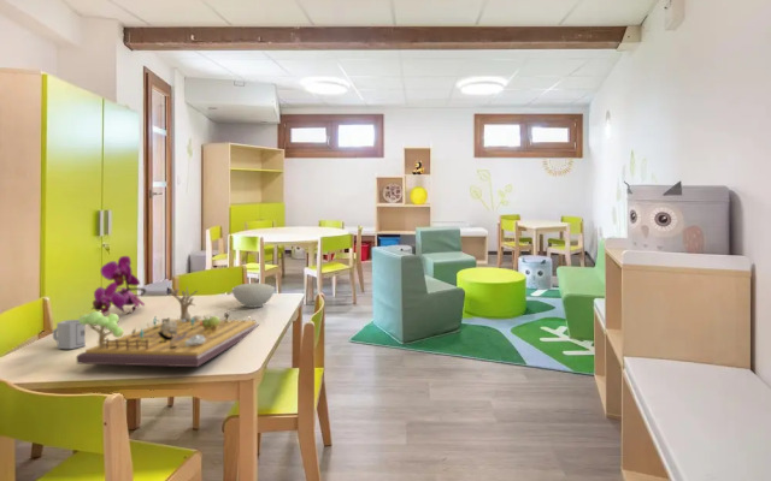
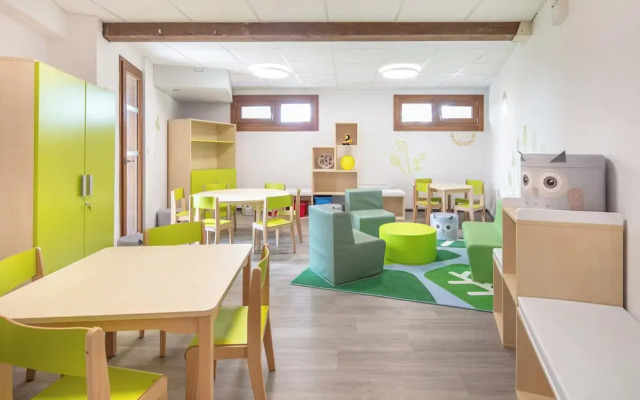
- bowl (253, 295)
- flower (120, 285)
- cup (69, 333)
- gameboard (181, 319)
